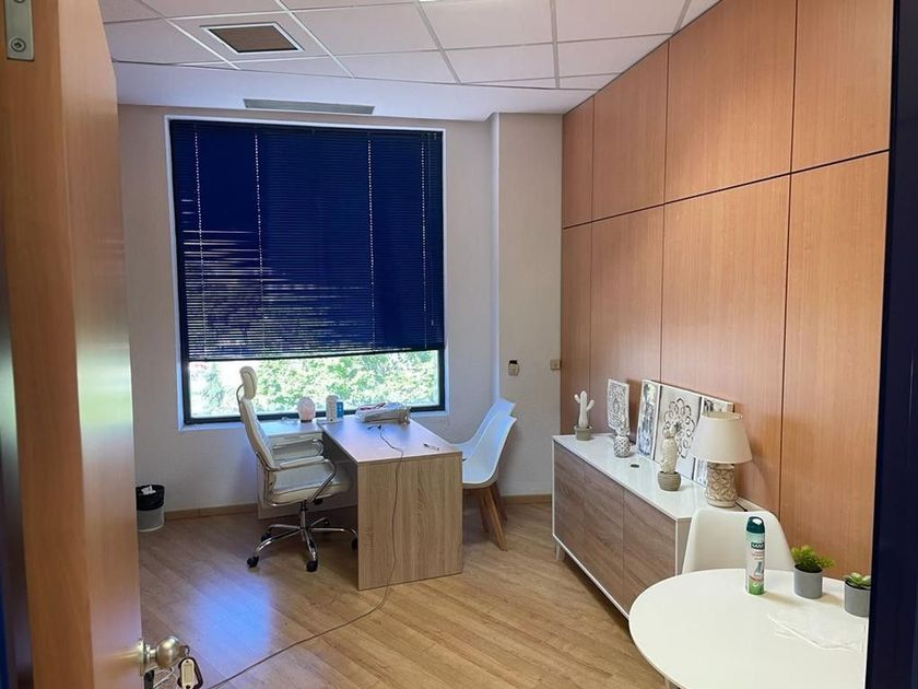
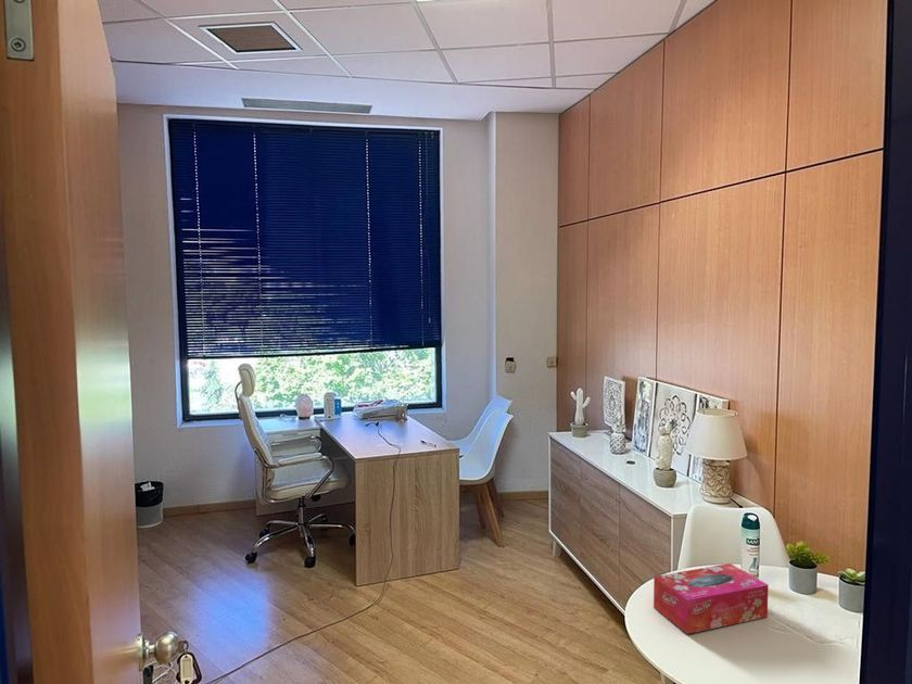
+ tissue box (709, 596)
